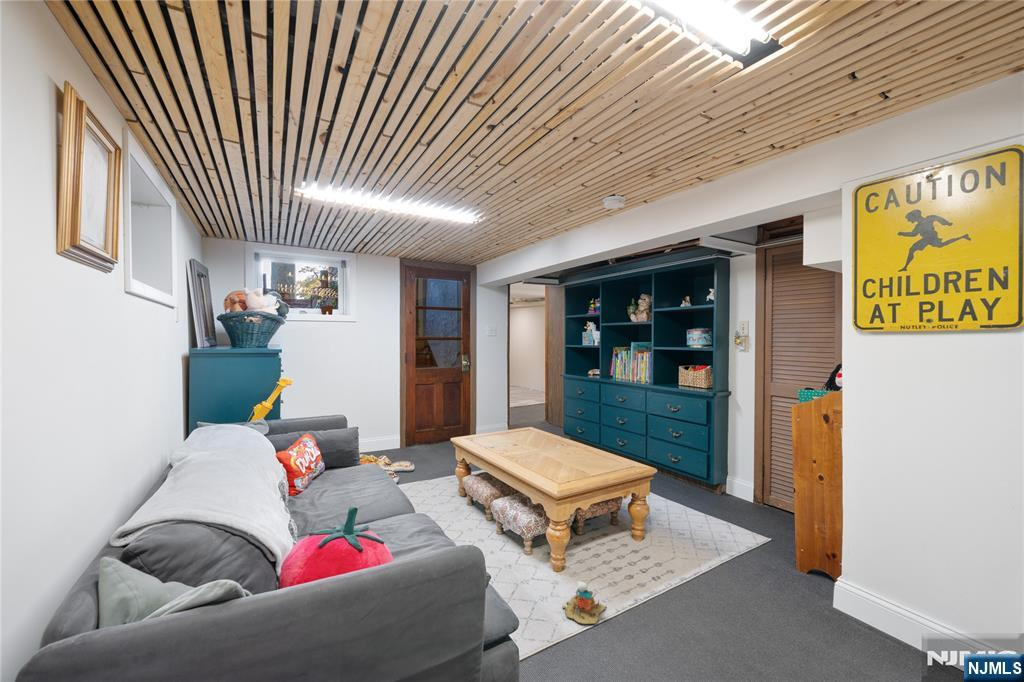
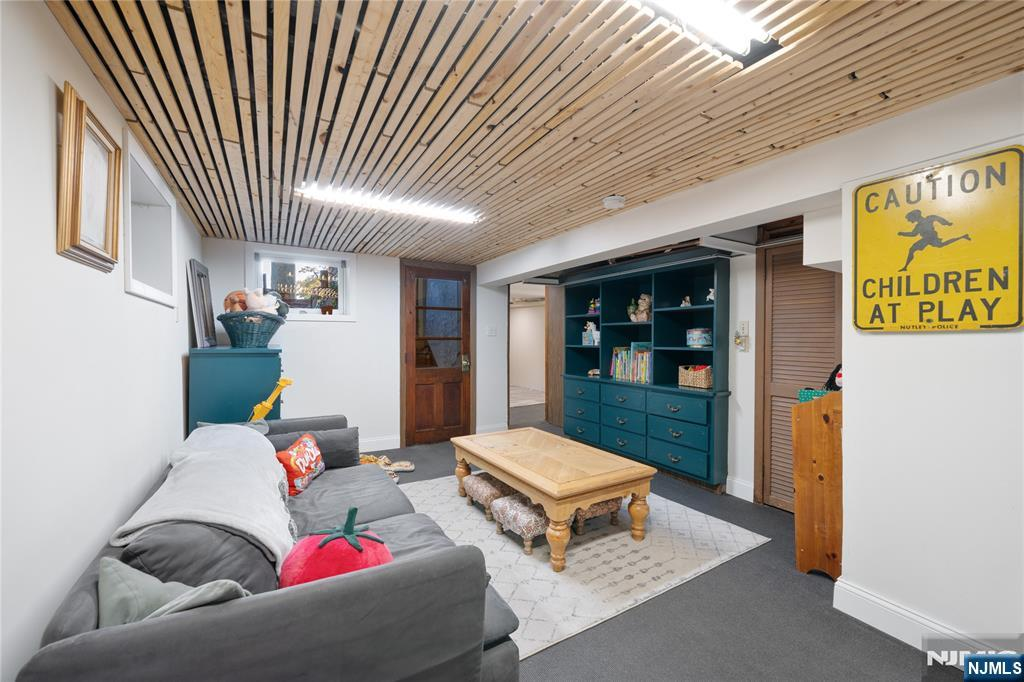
- toy house (582, 596)
